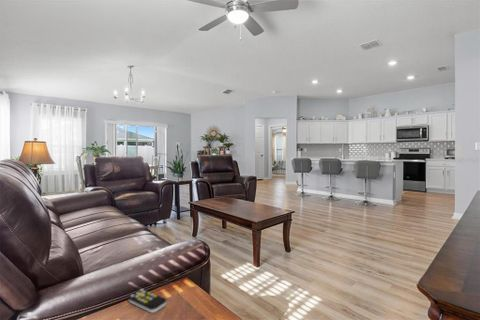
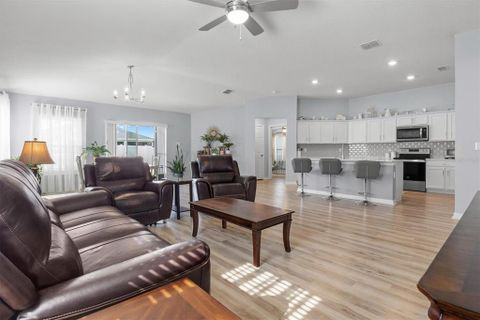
- remote control (147, 300)
